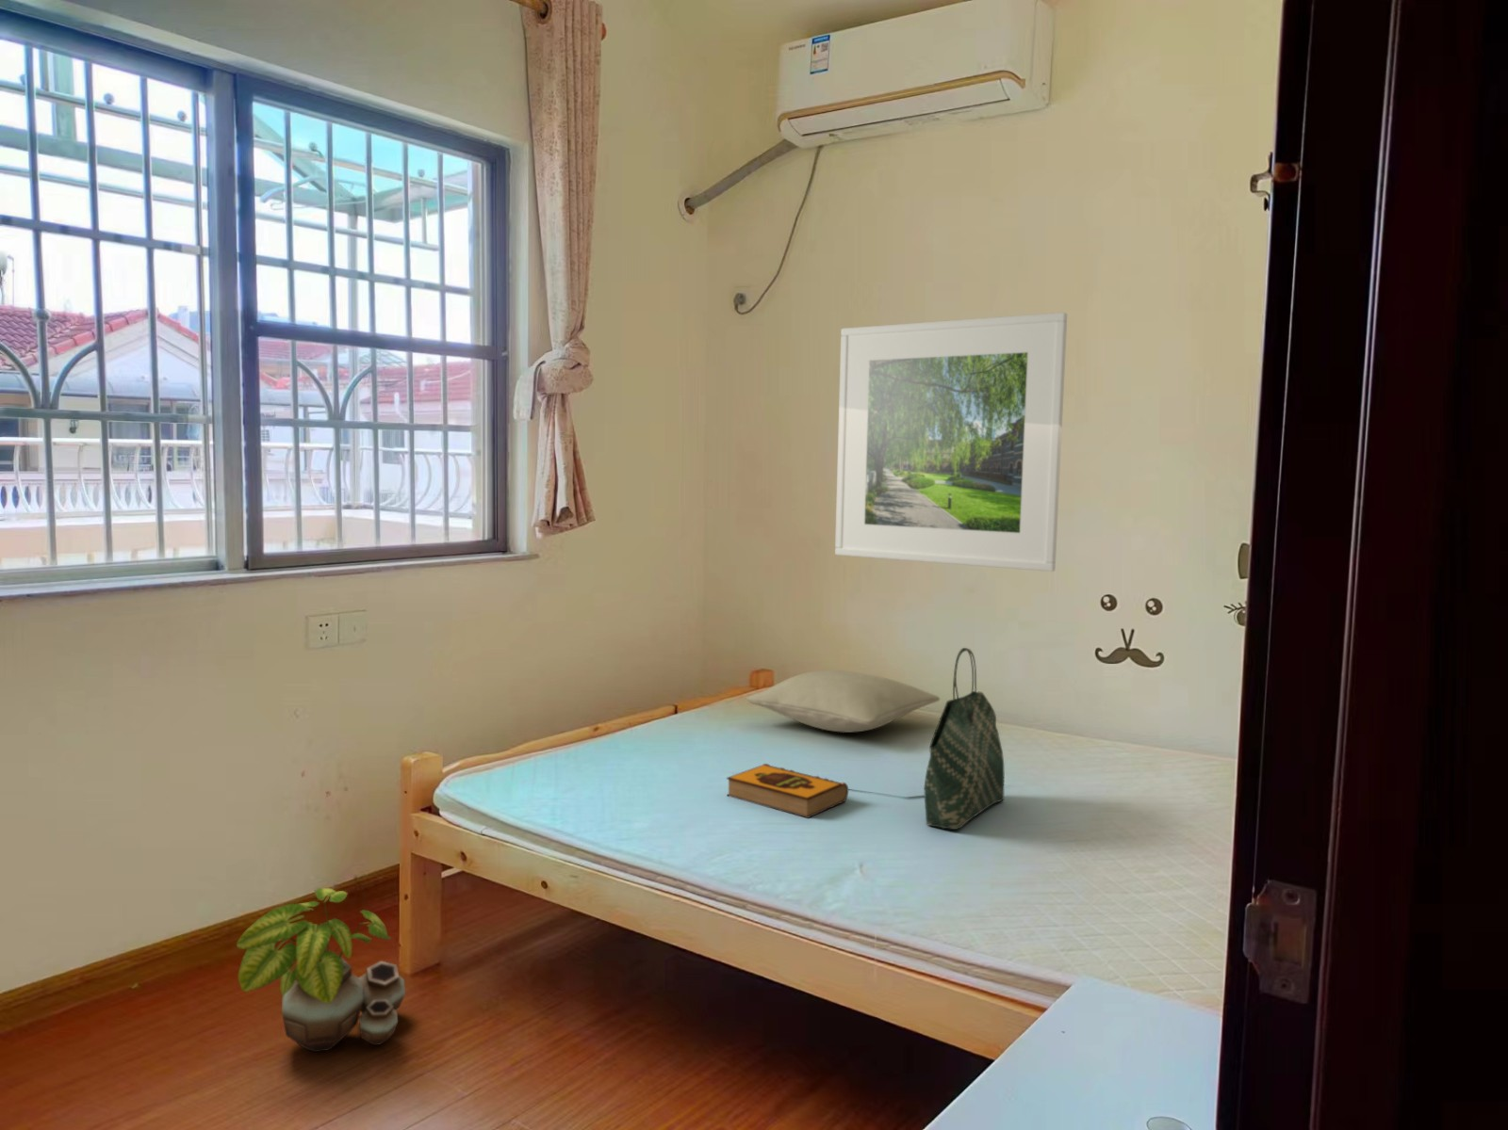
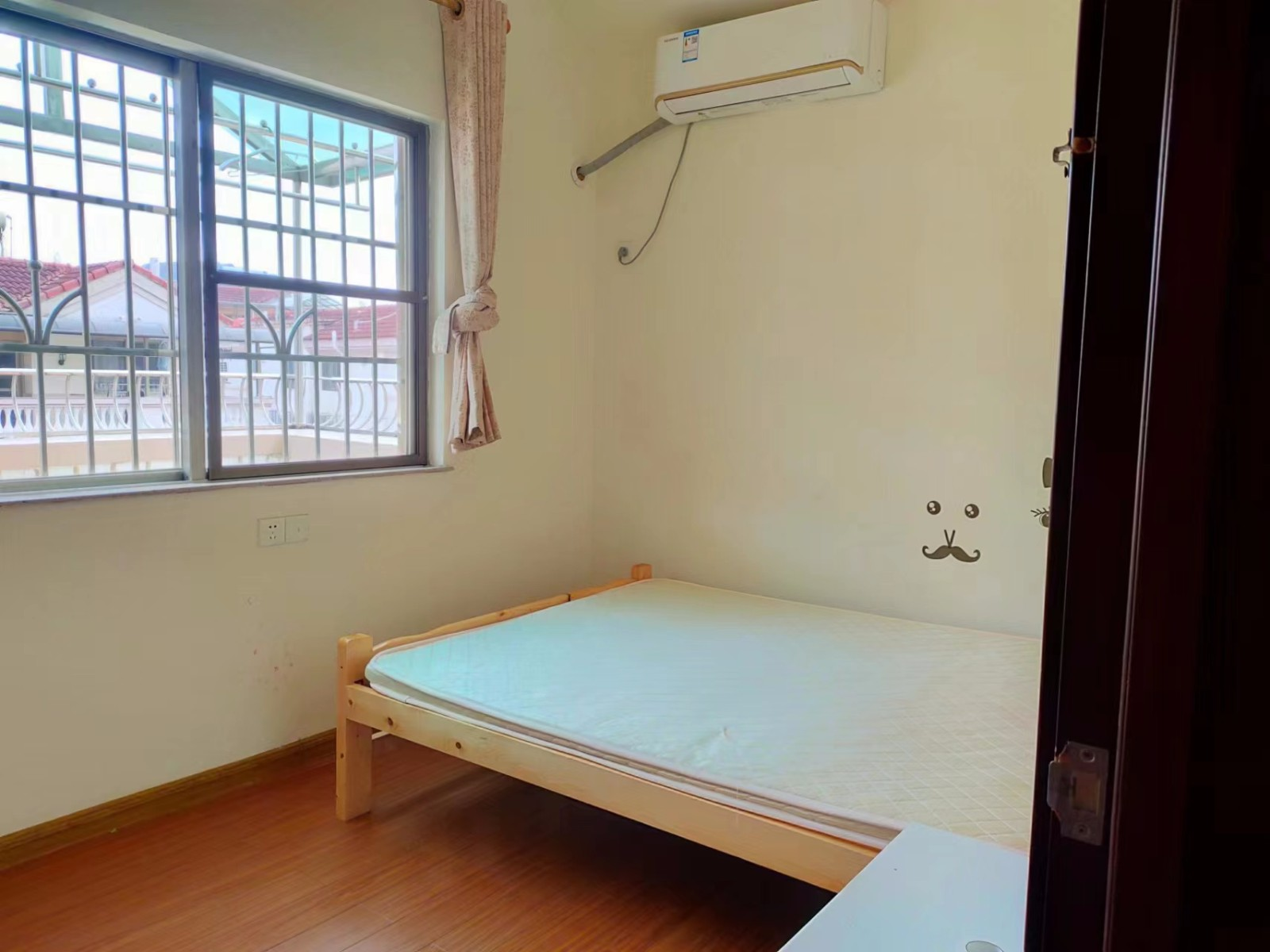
- tote bag (967, 731)
- hardback book (787, 788)
- potted plant (331, 969)
- pillow (843, 699)
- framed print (942, 443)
